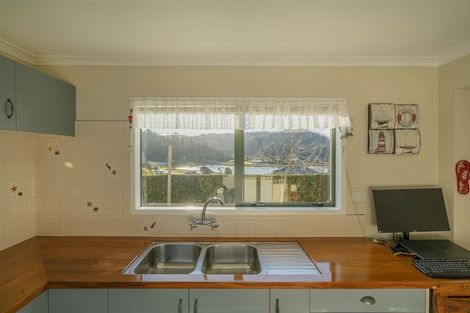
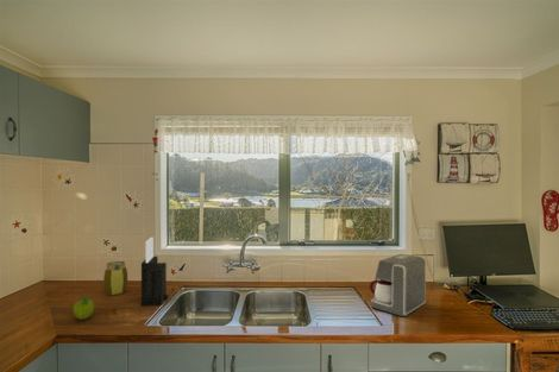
+ knife block (156, 269)
+ fruit (83, 308)
+ coffee maker (398, 282)
+ jar (115, 277)
